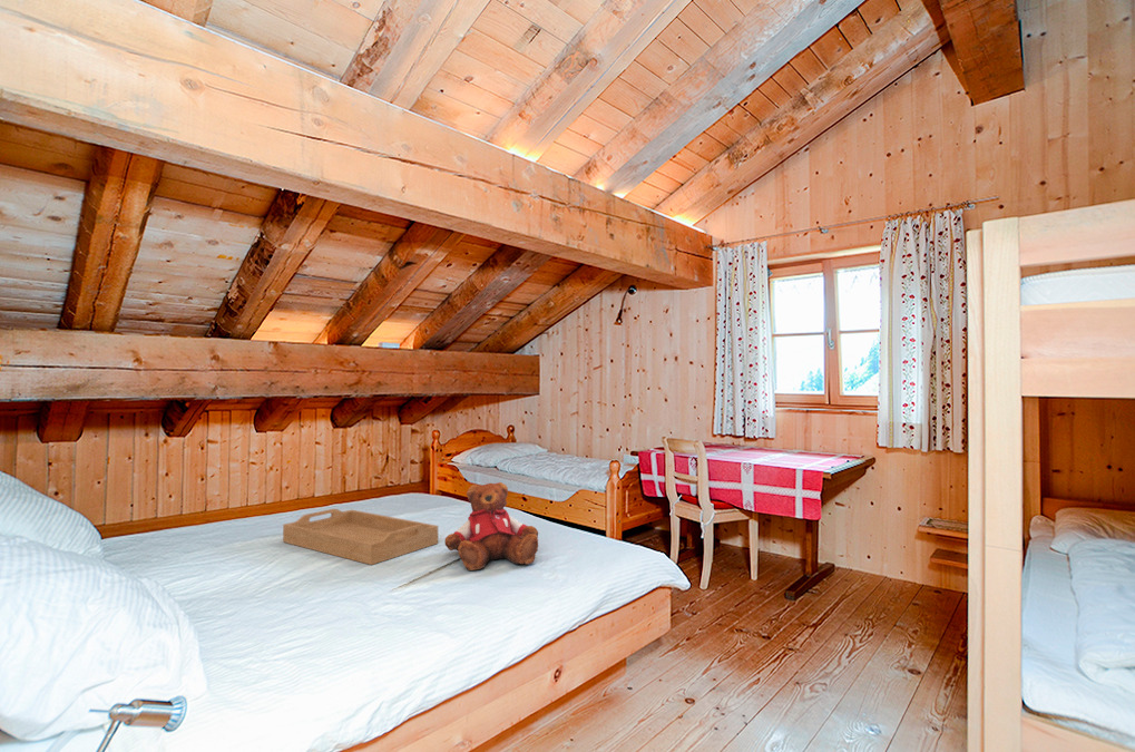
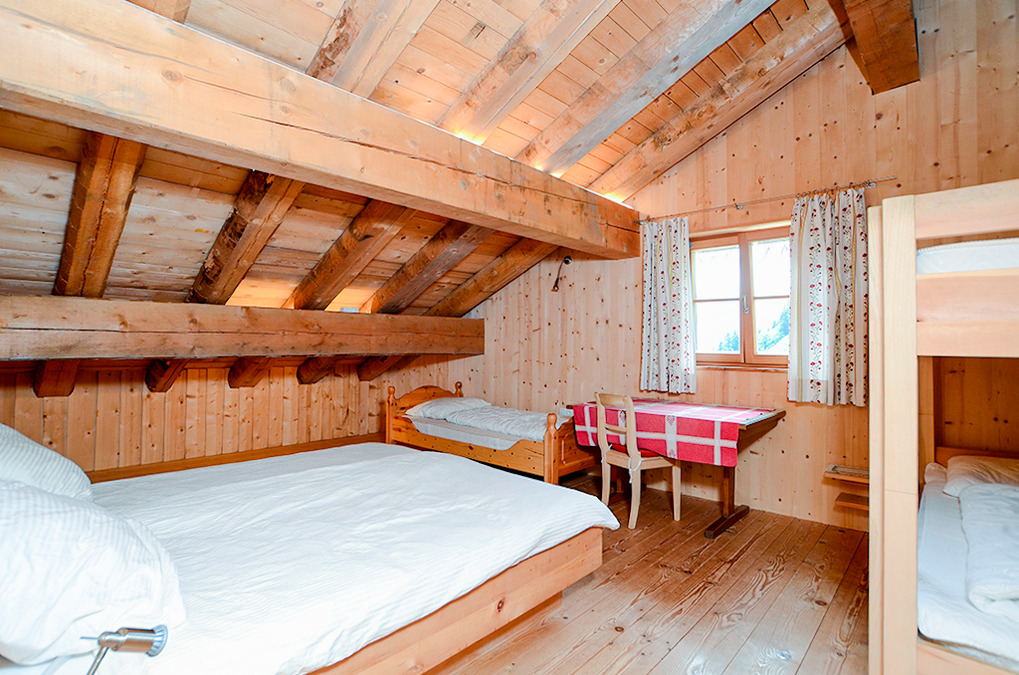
- teddy bear (493, 523)
- serving tray (360, 530)
